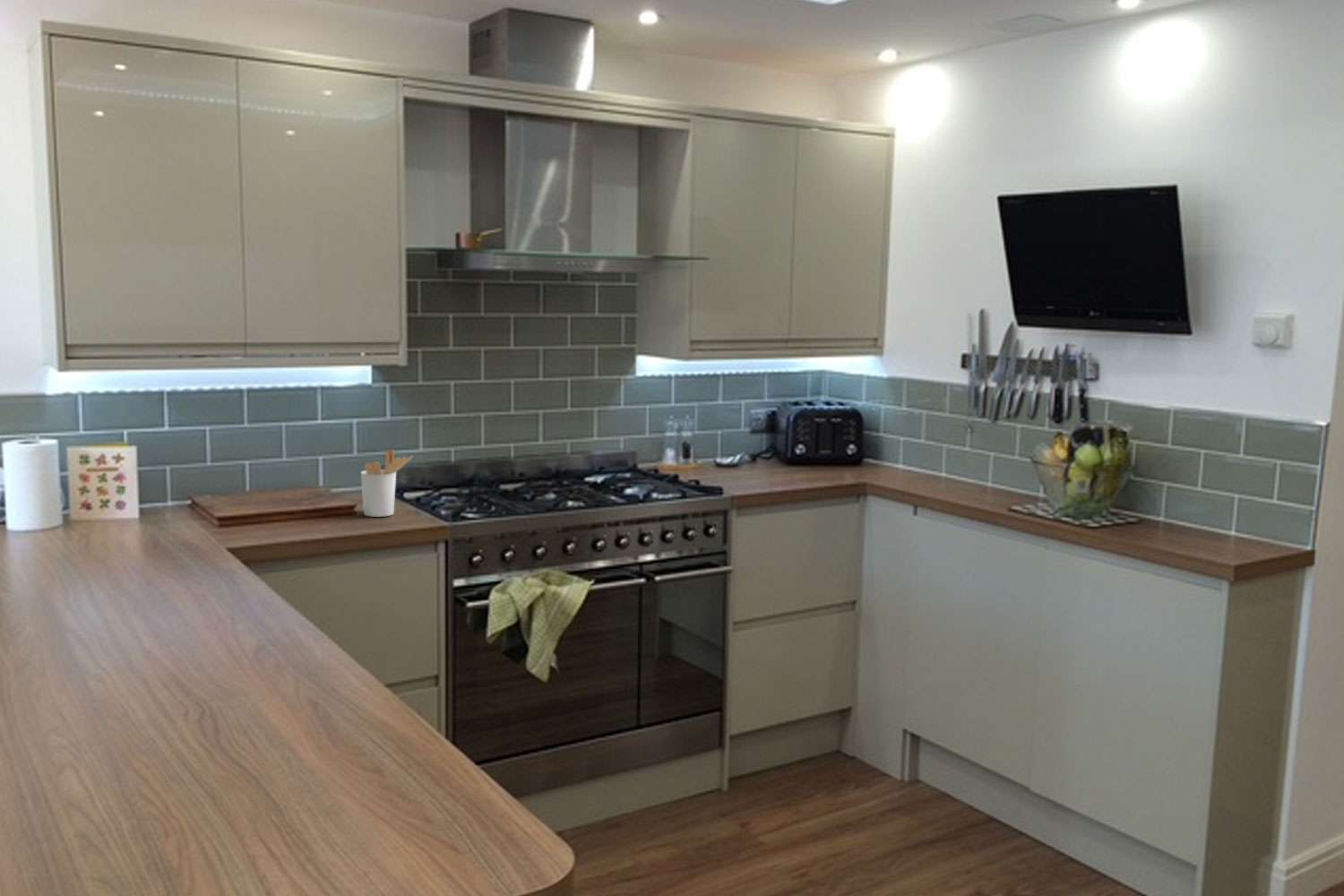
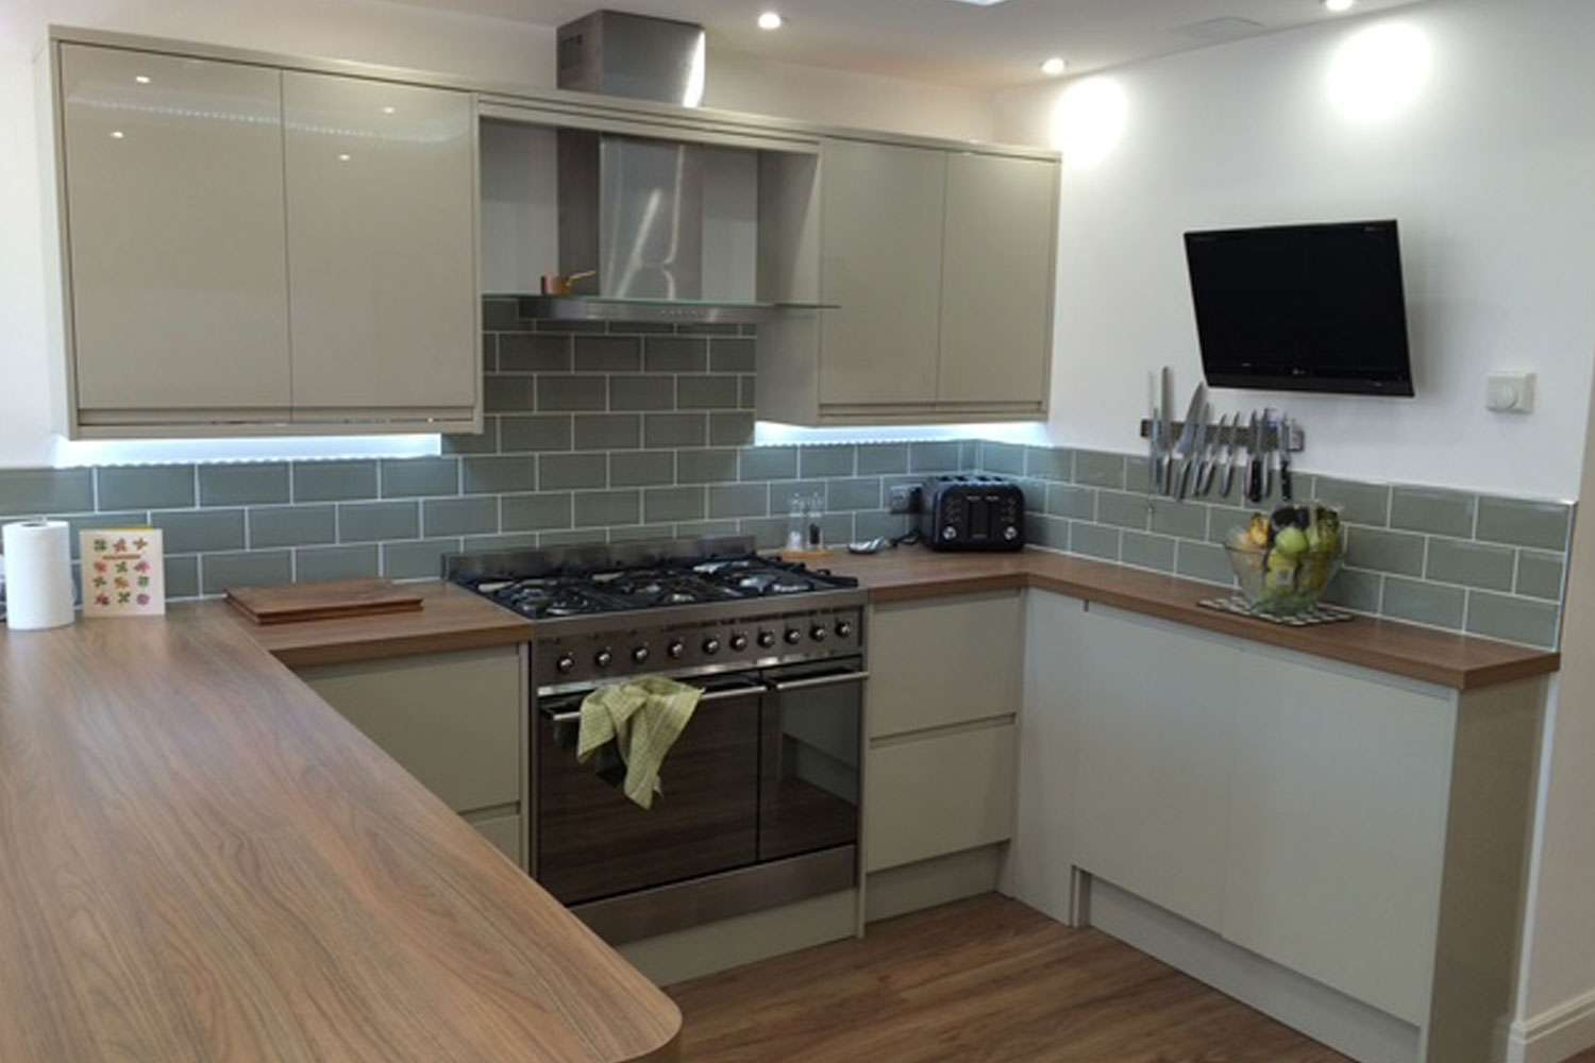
- utensil holder (386, 483)
